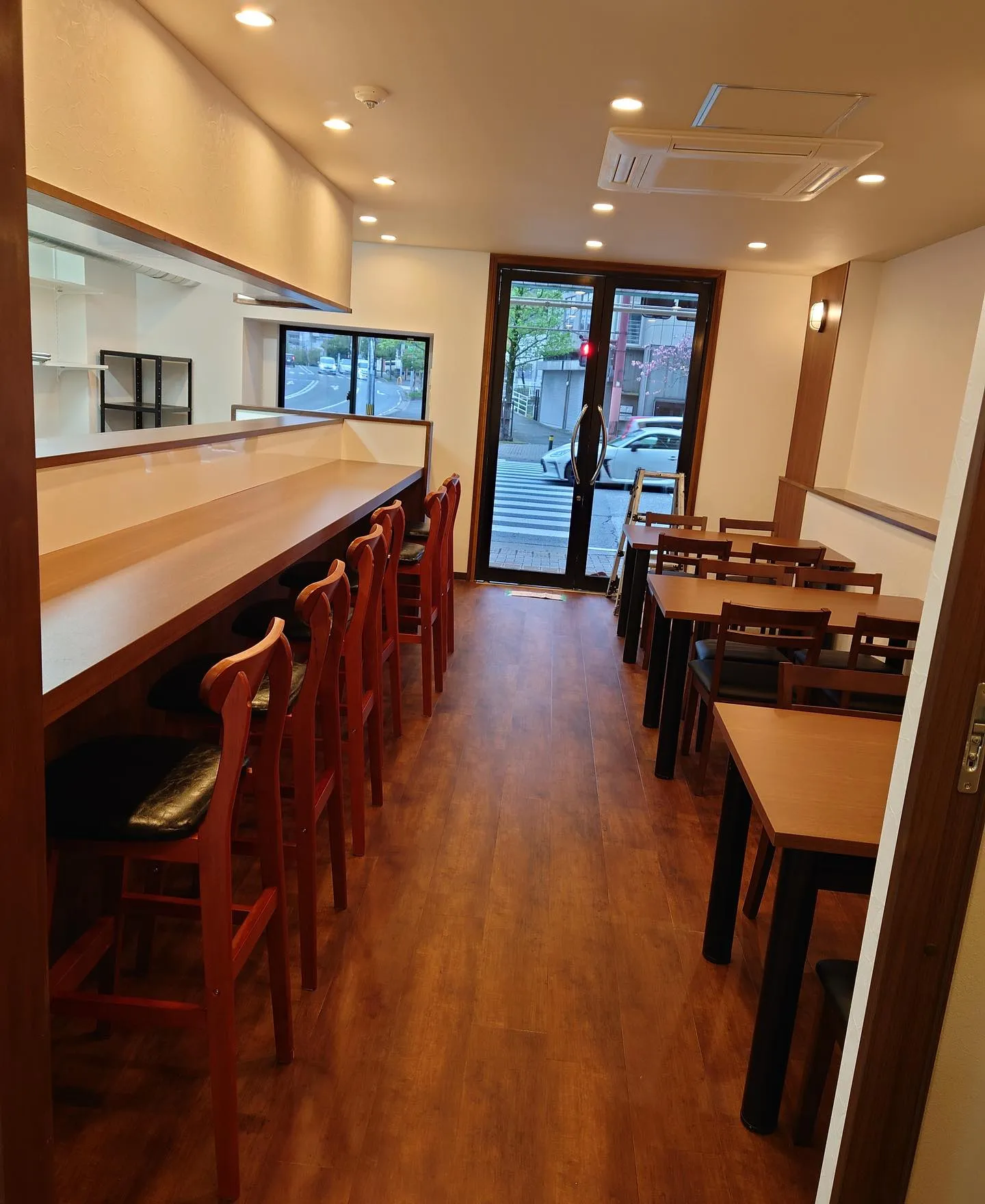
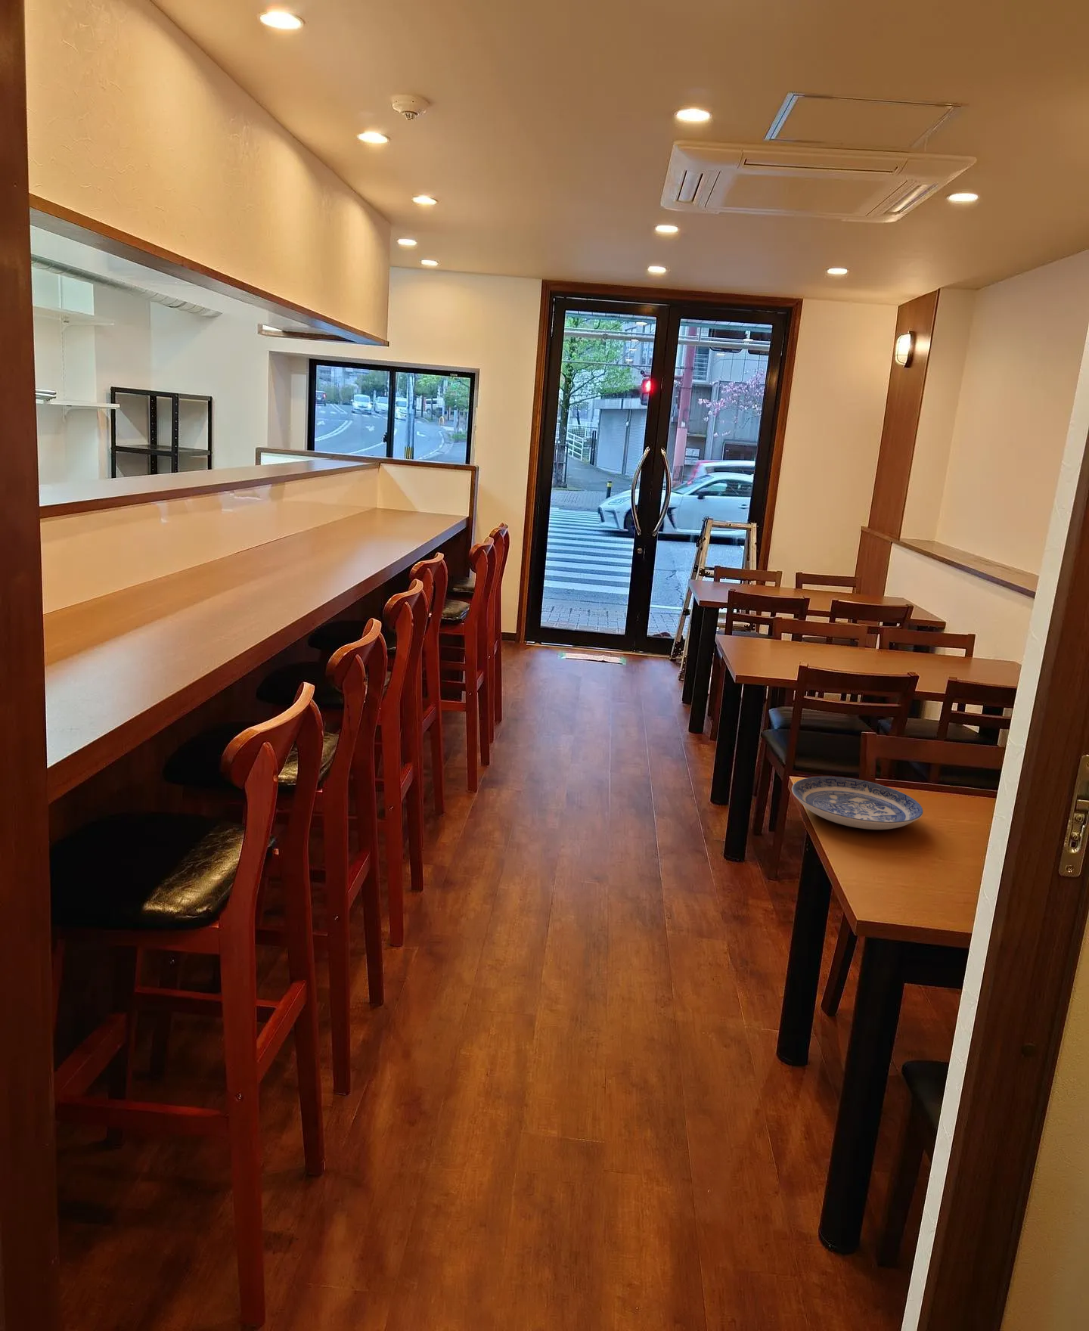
+ plate (855, 806)
